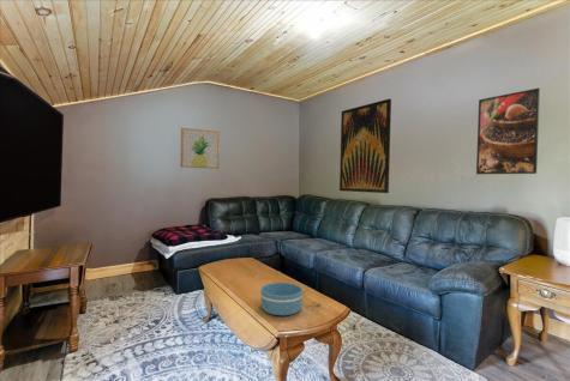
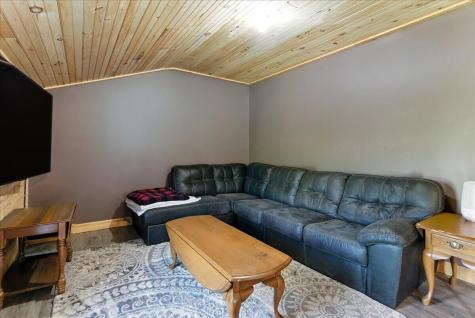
- wall art (200, 149)
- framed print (505, 134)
- bowl (281, 298)
- wall art (362, 149)
